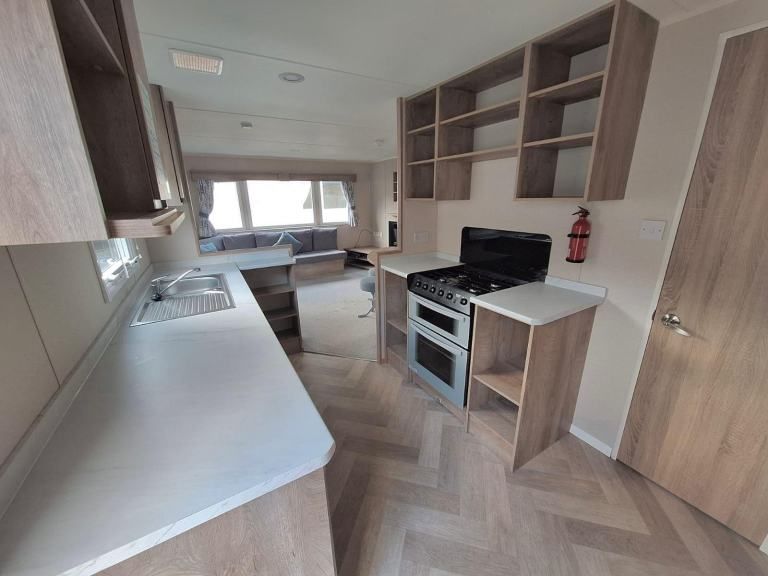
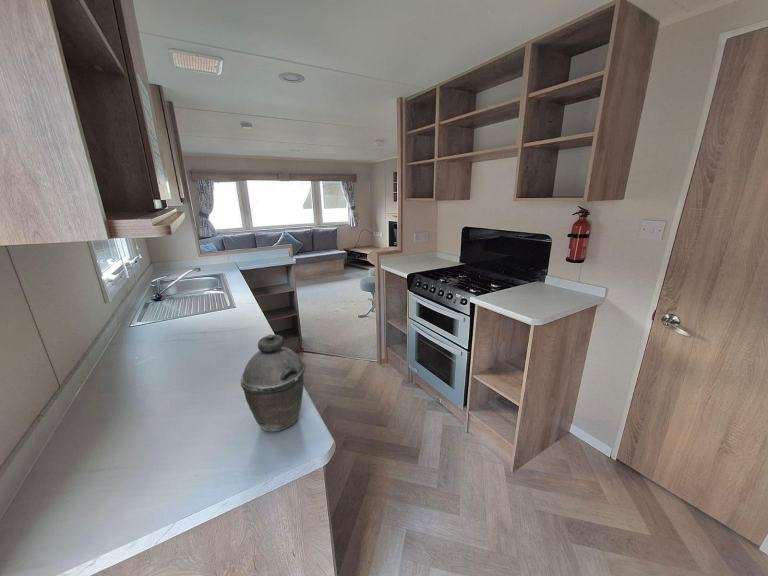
+ kettle (274, 379)
